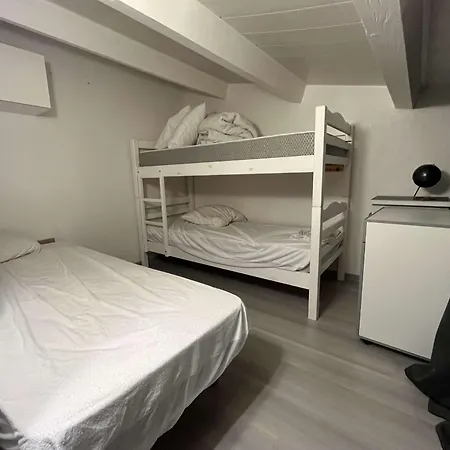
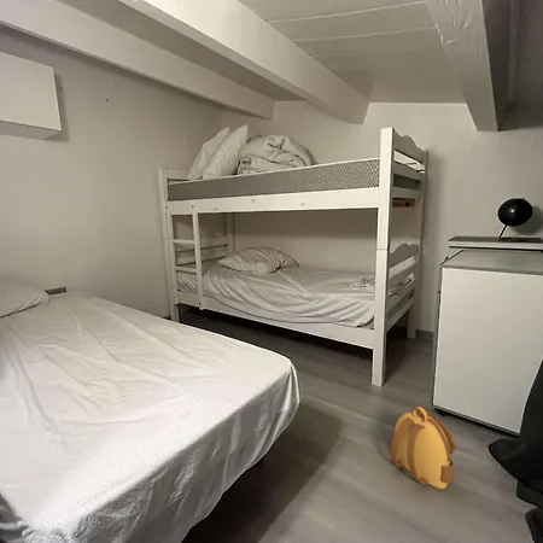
+ backpack (419, 439)
